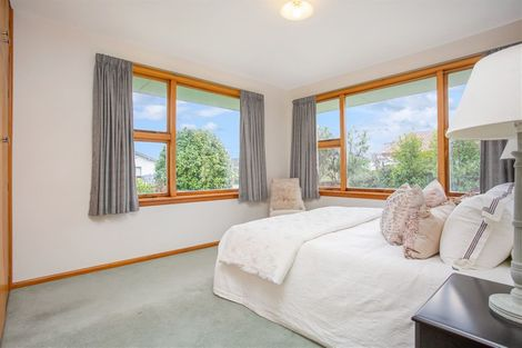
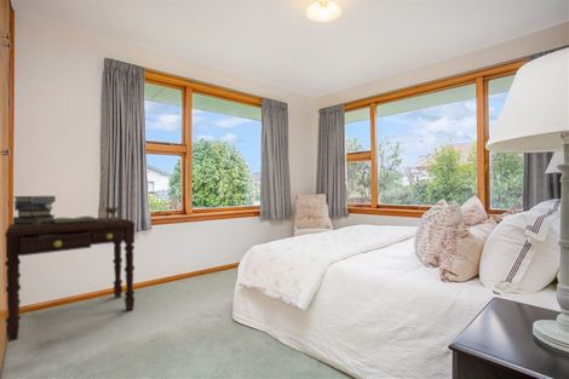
+ desk (75, 248)
